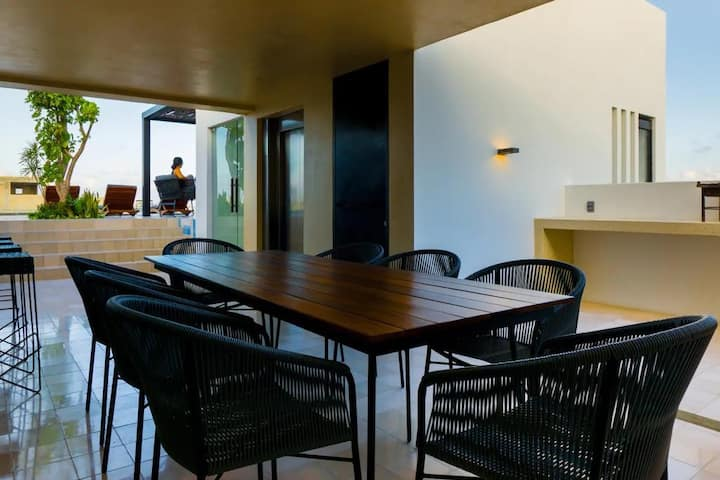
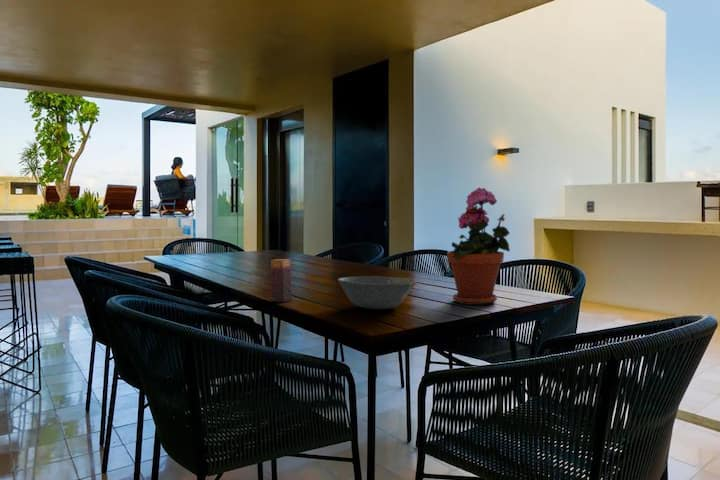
+ bowl (377, 292)
+ candle (281, 279)
+ potted plant (477, 245)
